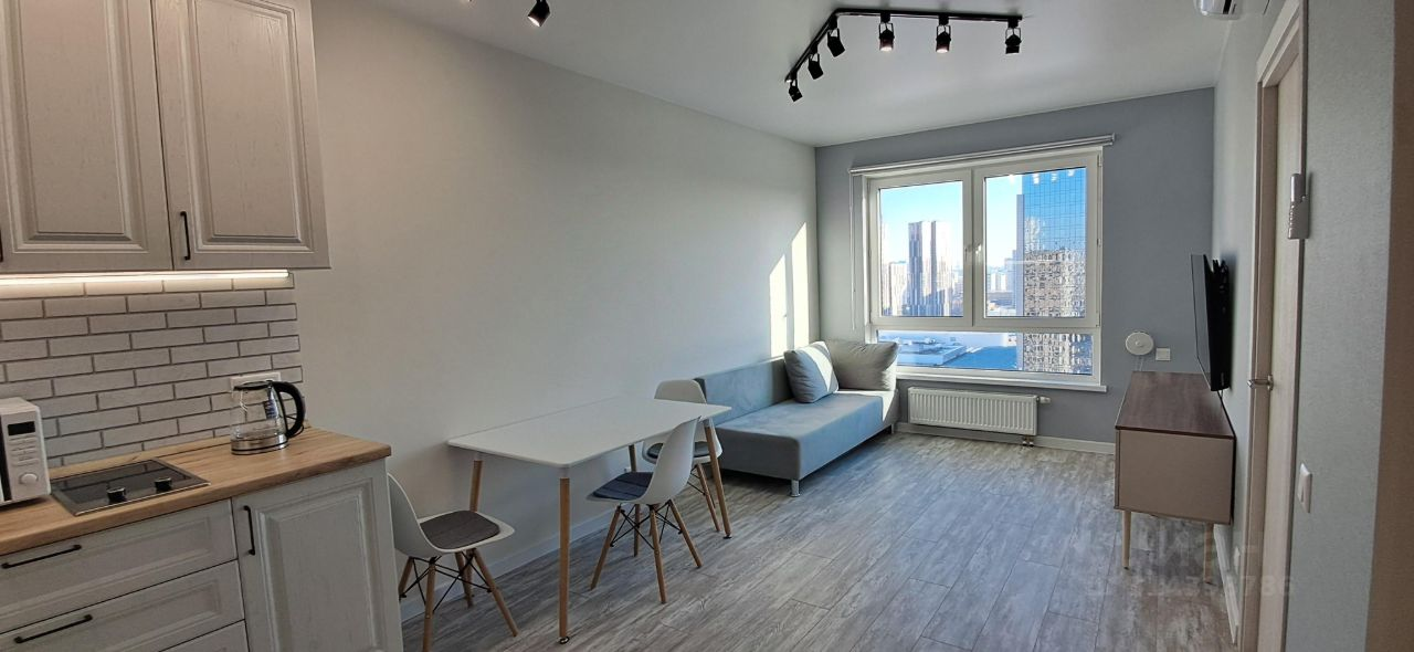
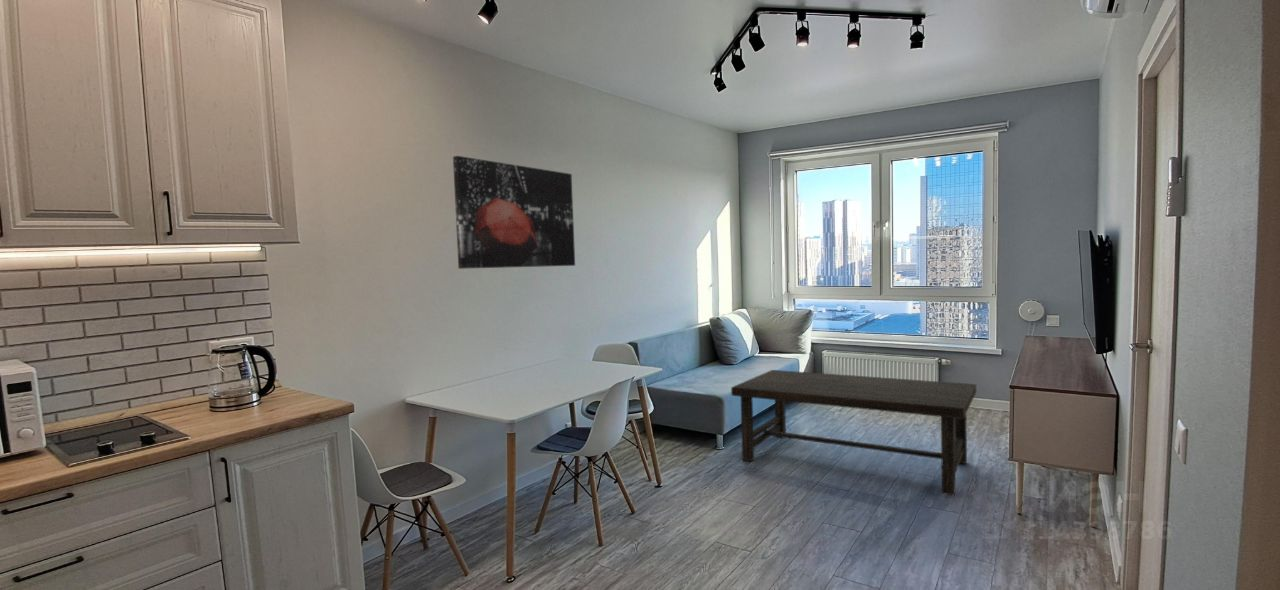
+ coffee table (851, 407)
+ wall art (520, 216)
